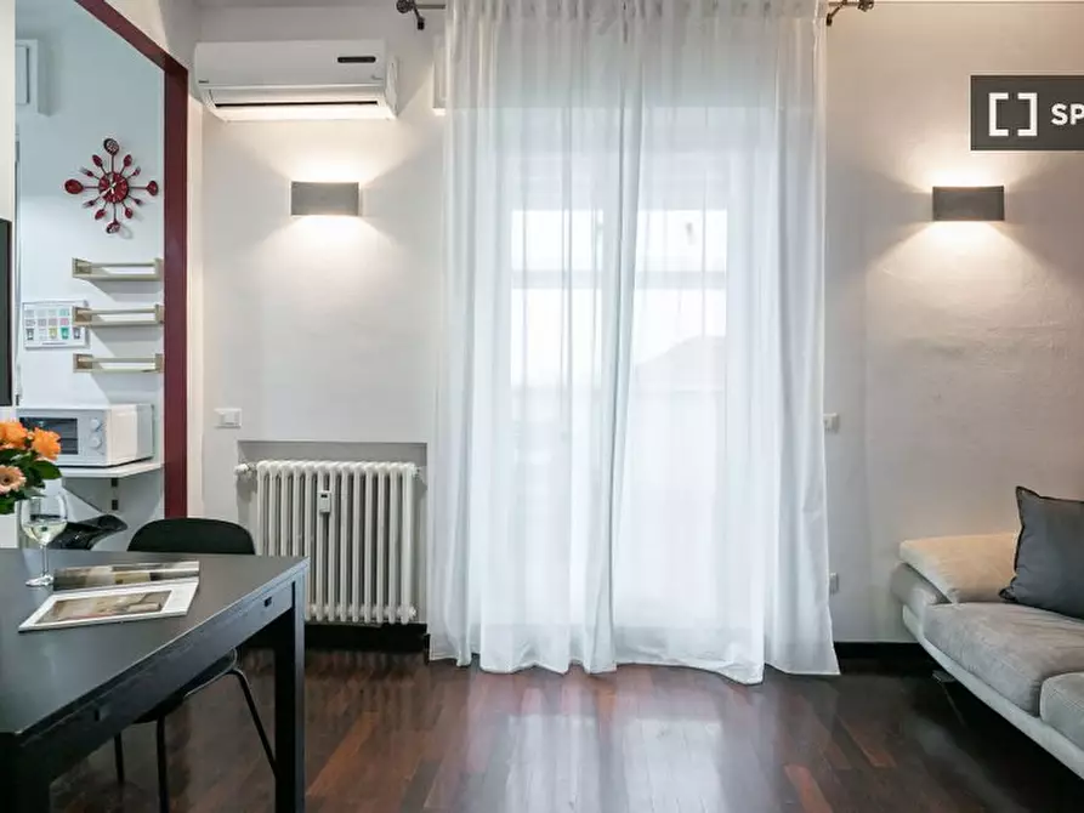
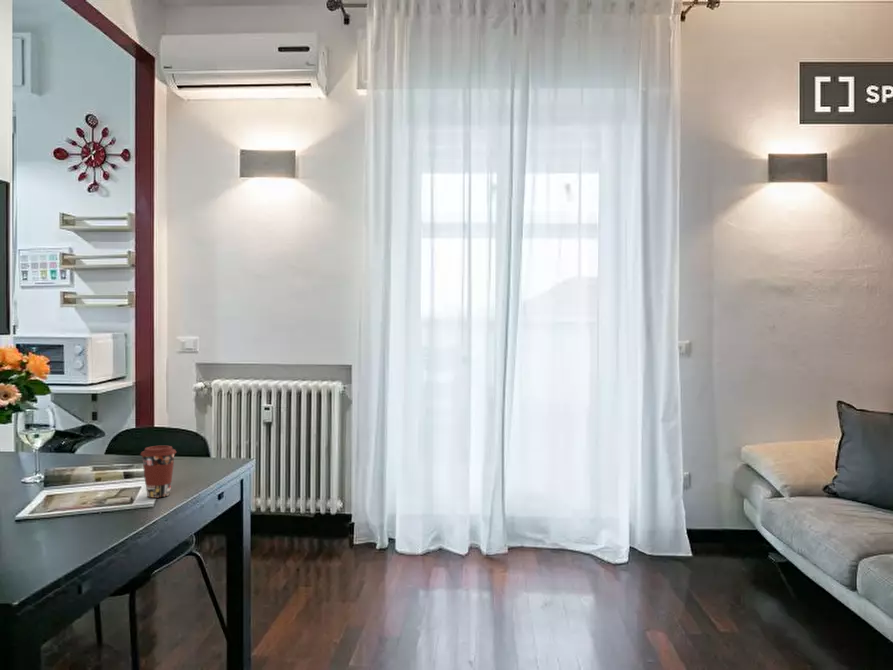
+ coffee cup (158, 471)
